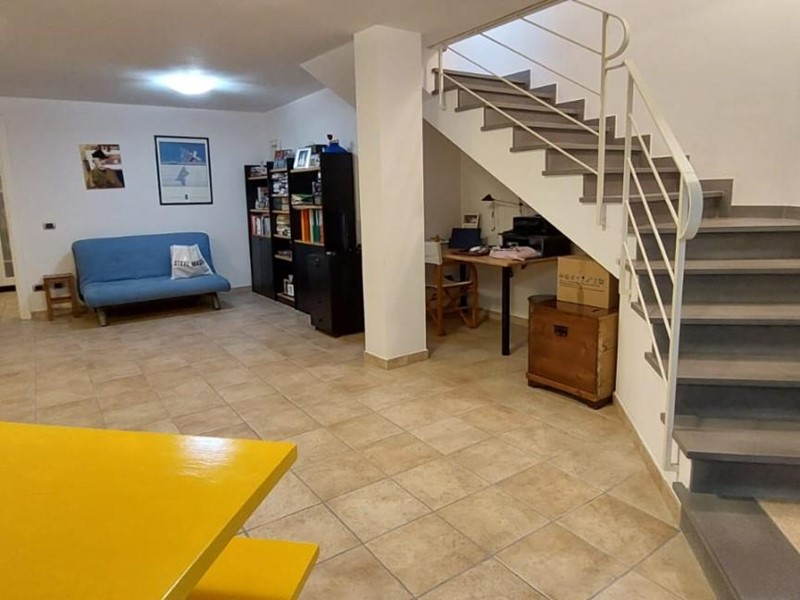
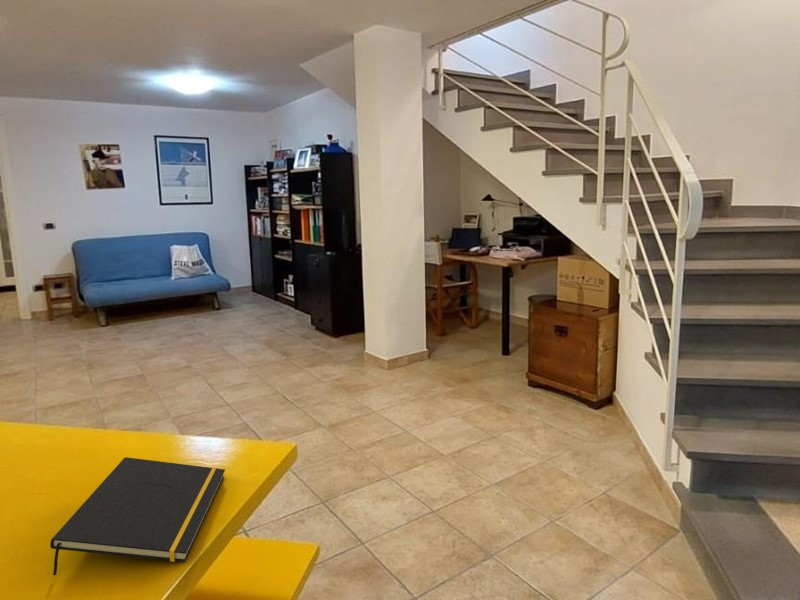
+ notepad (151, 503)
